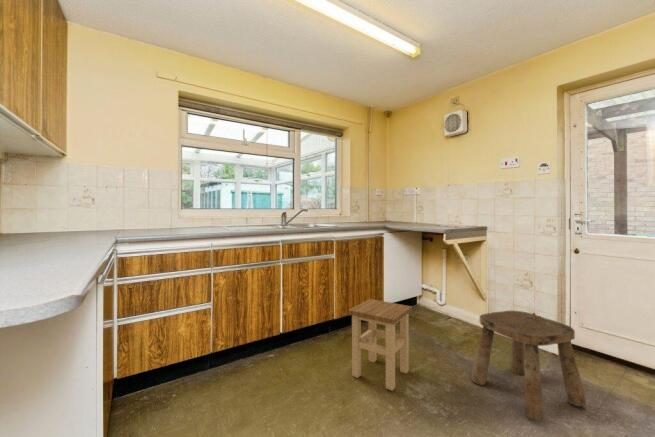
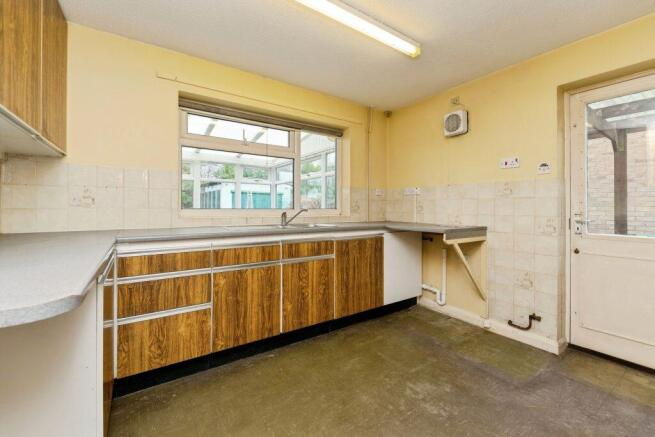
- stool (382, 337)
- stool (523, 356)
